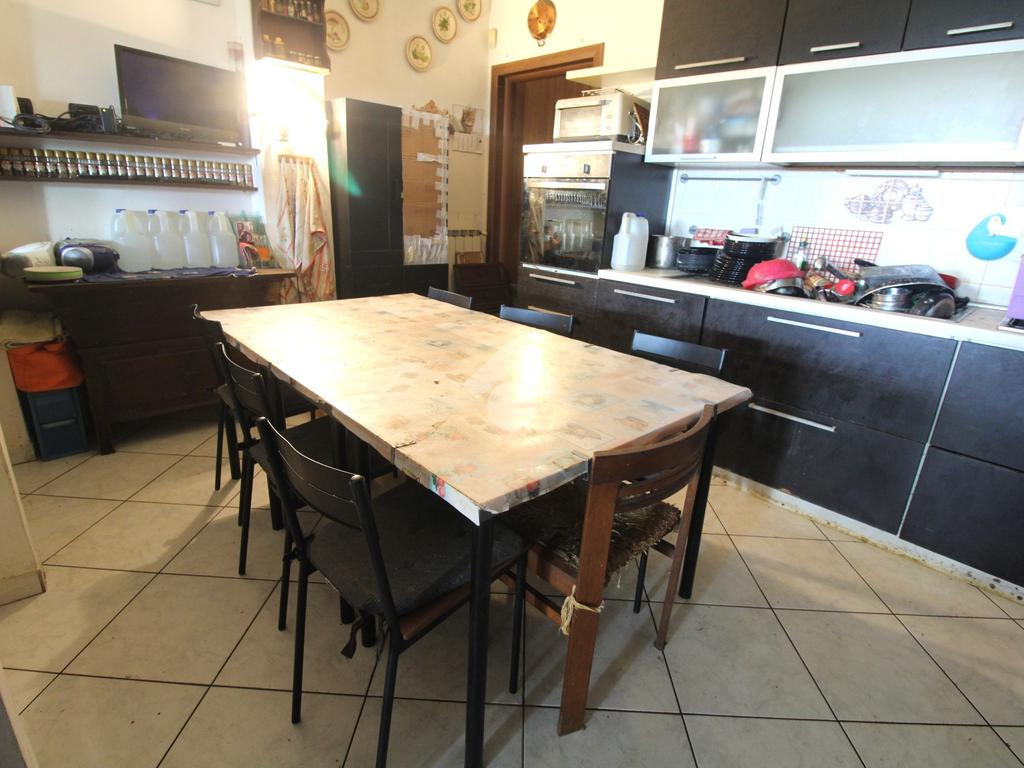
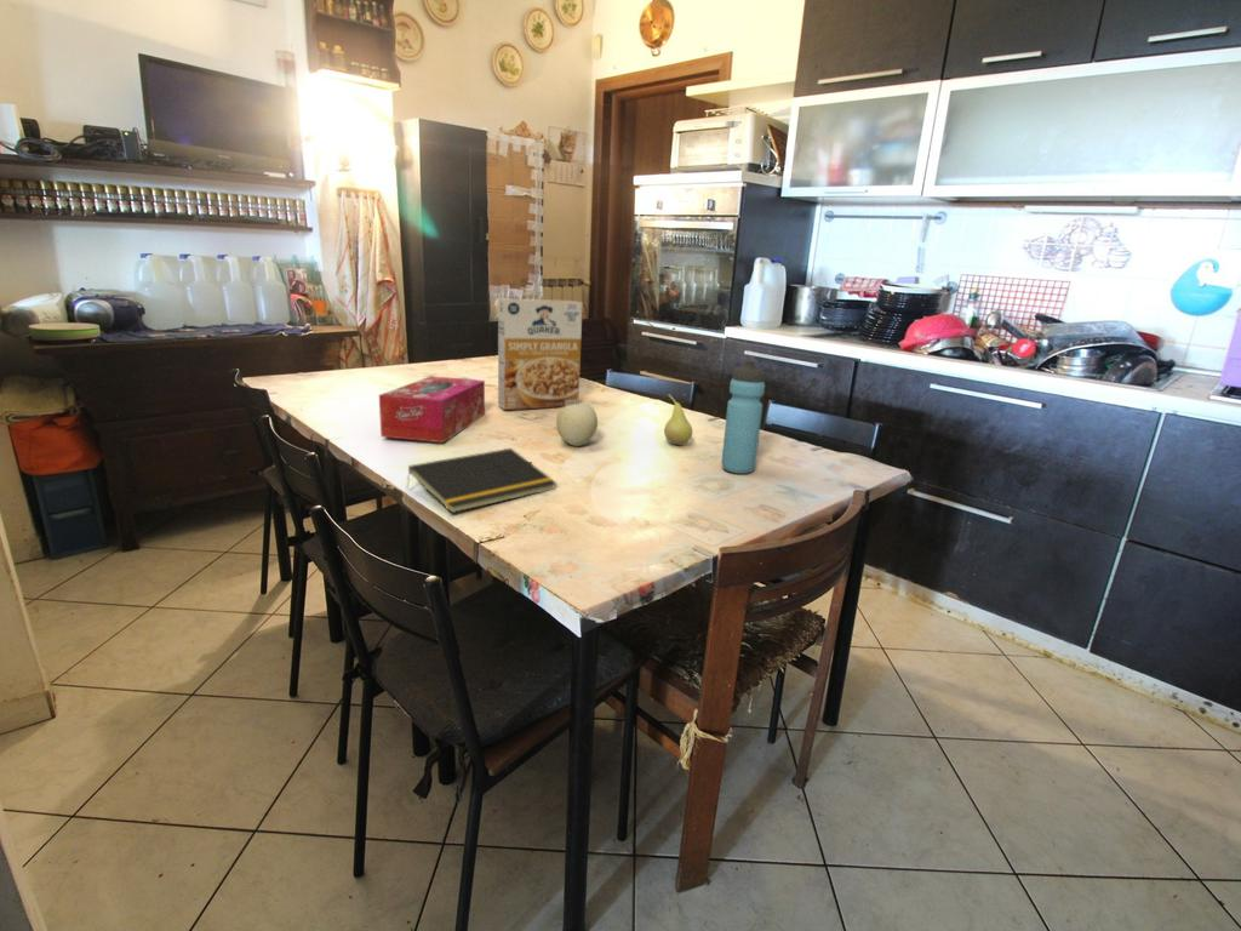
+ notepad (484, 476)
+ tissue box (436, 406)
+ fruit (577, 423)
+ water bottle (743, 416)
+ fruit (677, 419)
+ cereal box (539, 354)
